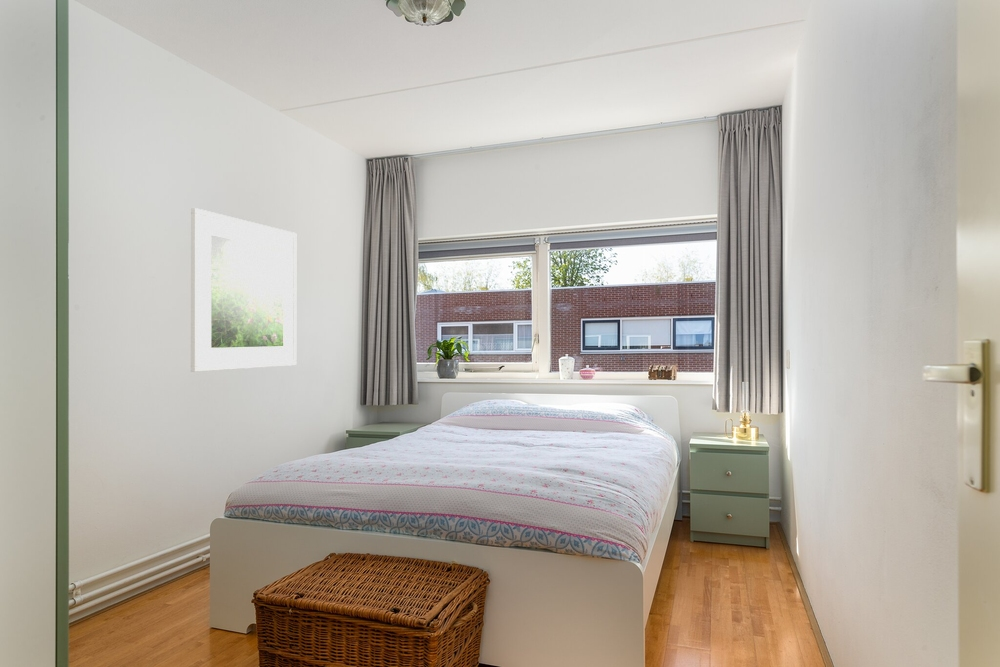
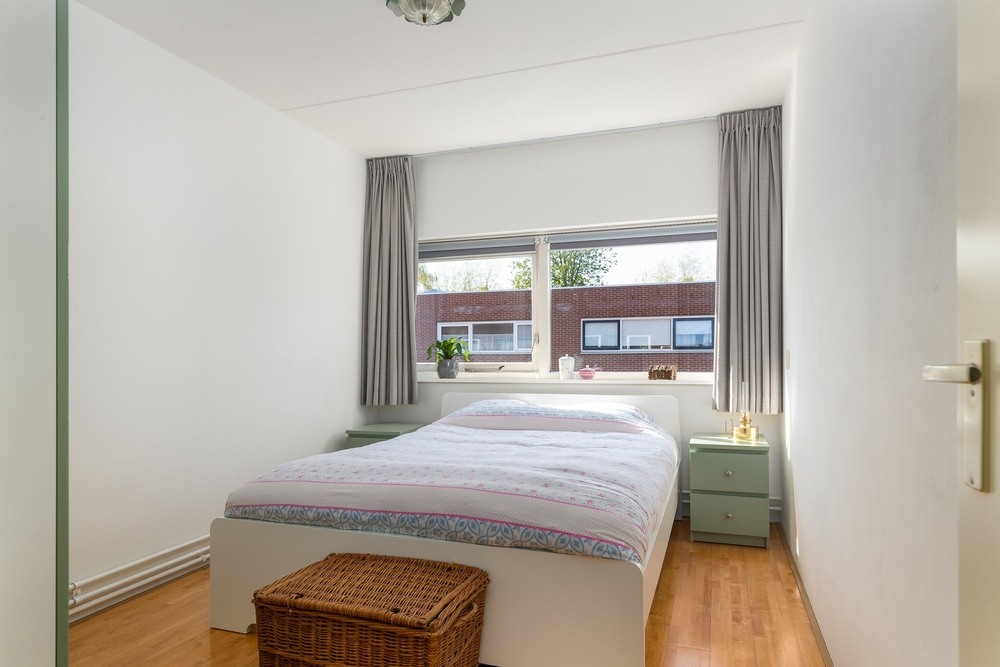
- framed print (249, 295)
